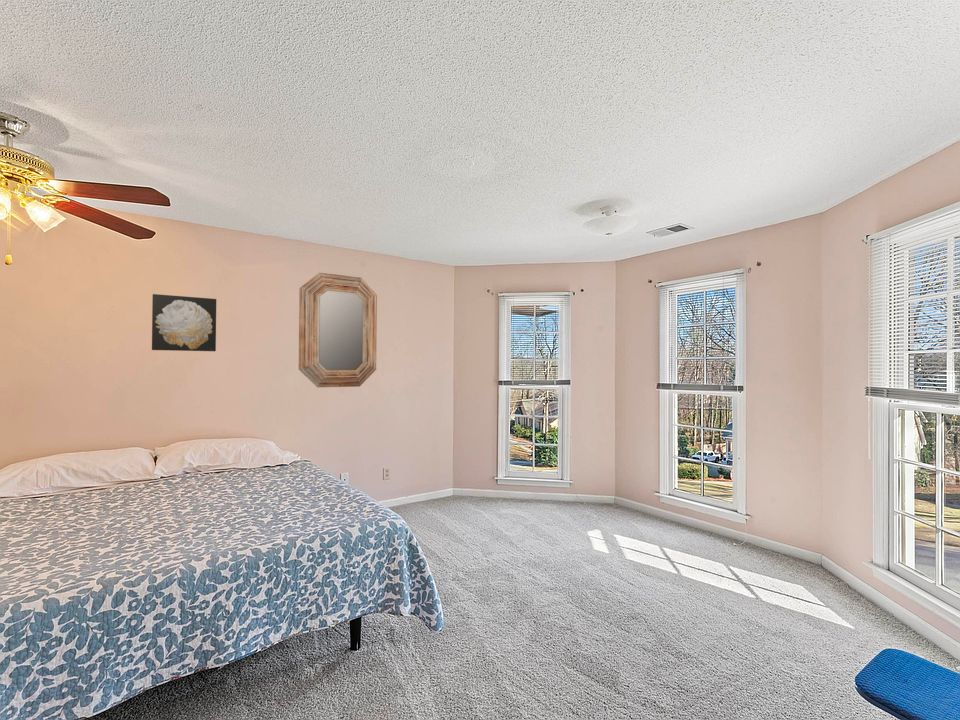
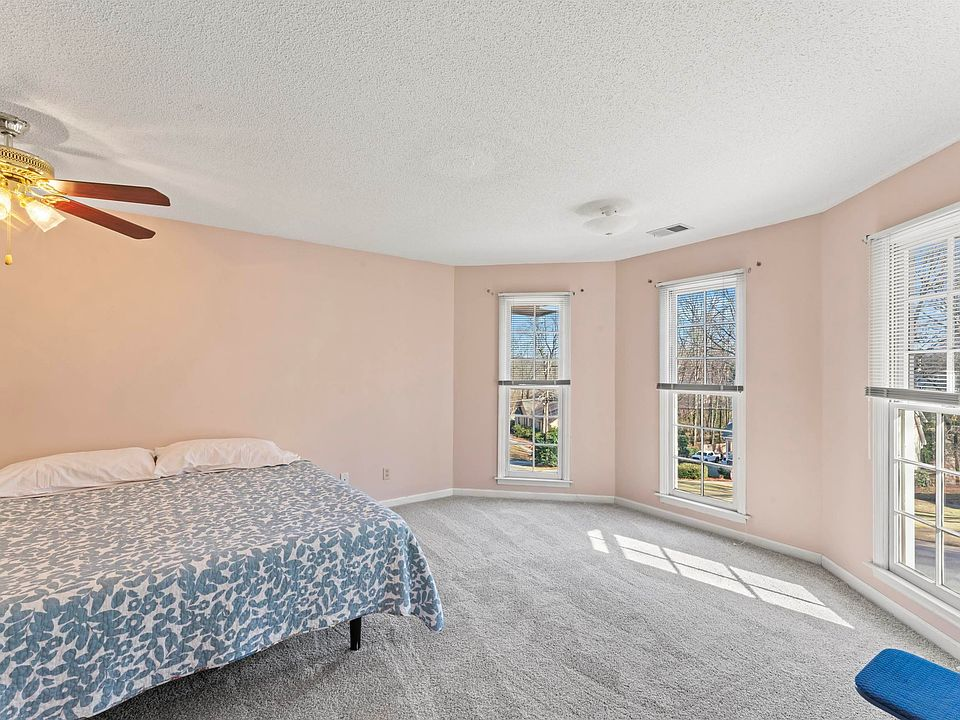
- wall art (185, 323)
- home mirror (340, 330)
